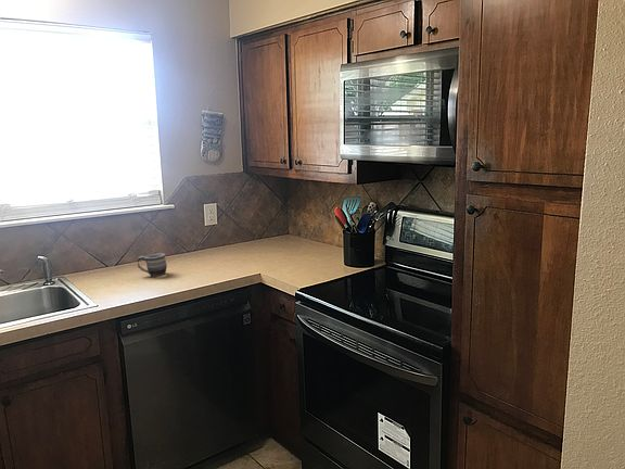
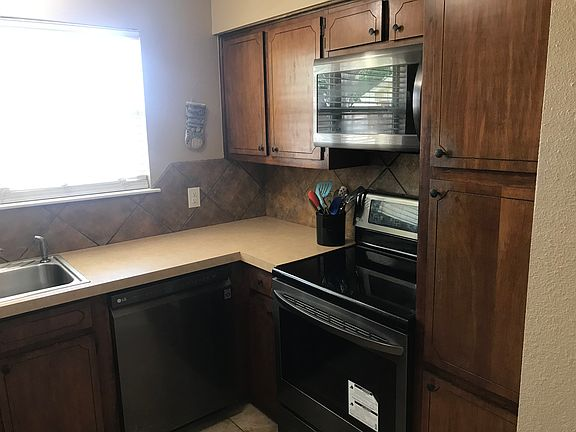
- mug (152, 265)
